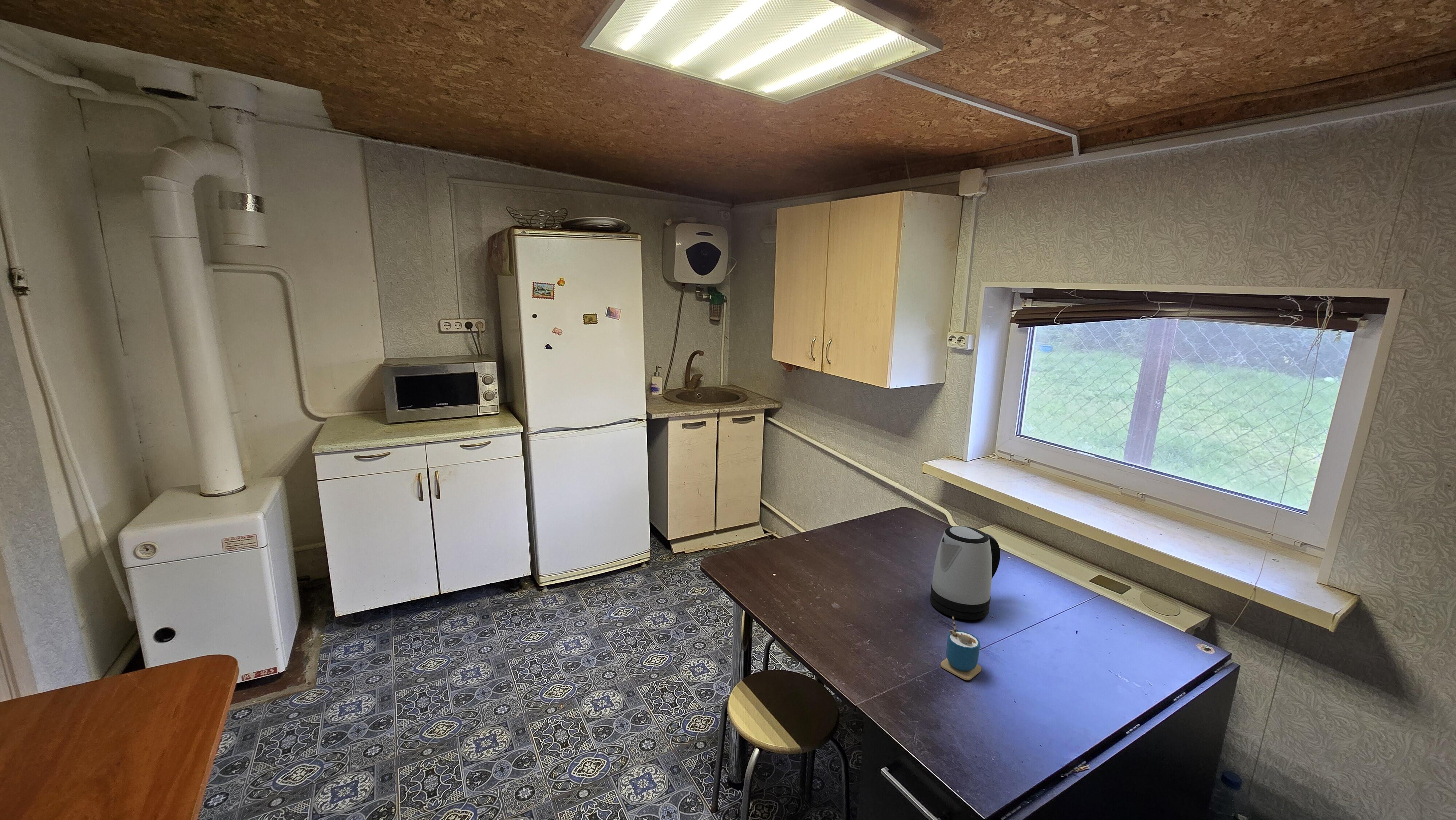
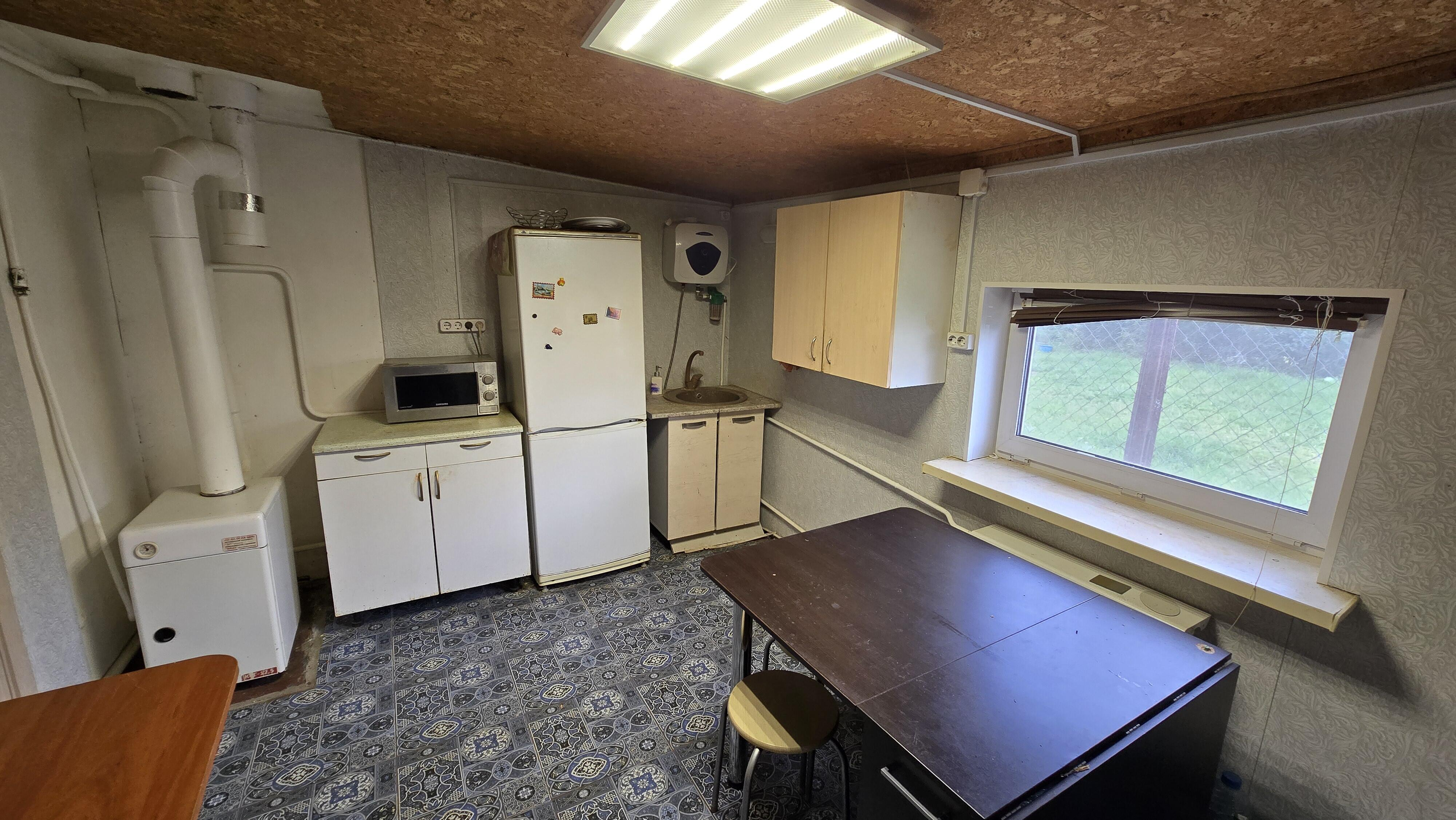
- kettle (969, 567)
- cup (963, 644)
